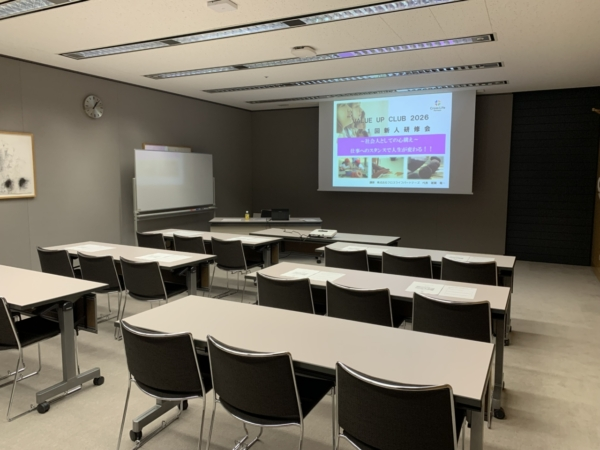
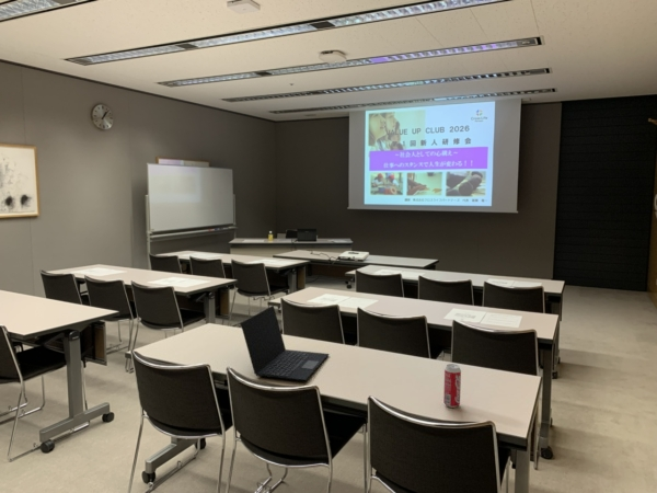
+ beverage can (452, 385)
+ laptop (283, 340)
